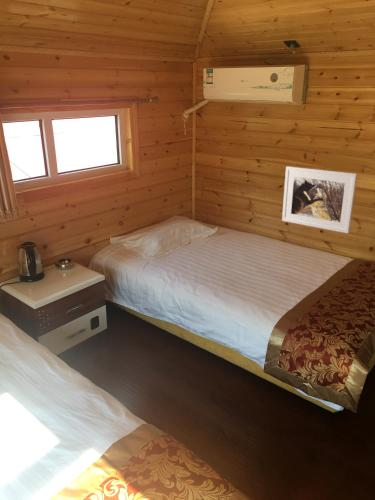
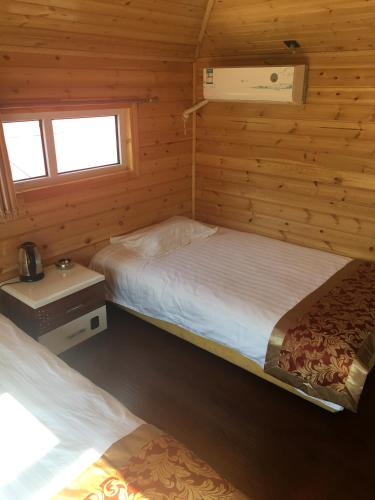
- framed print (316, 198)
